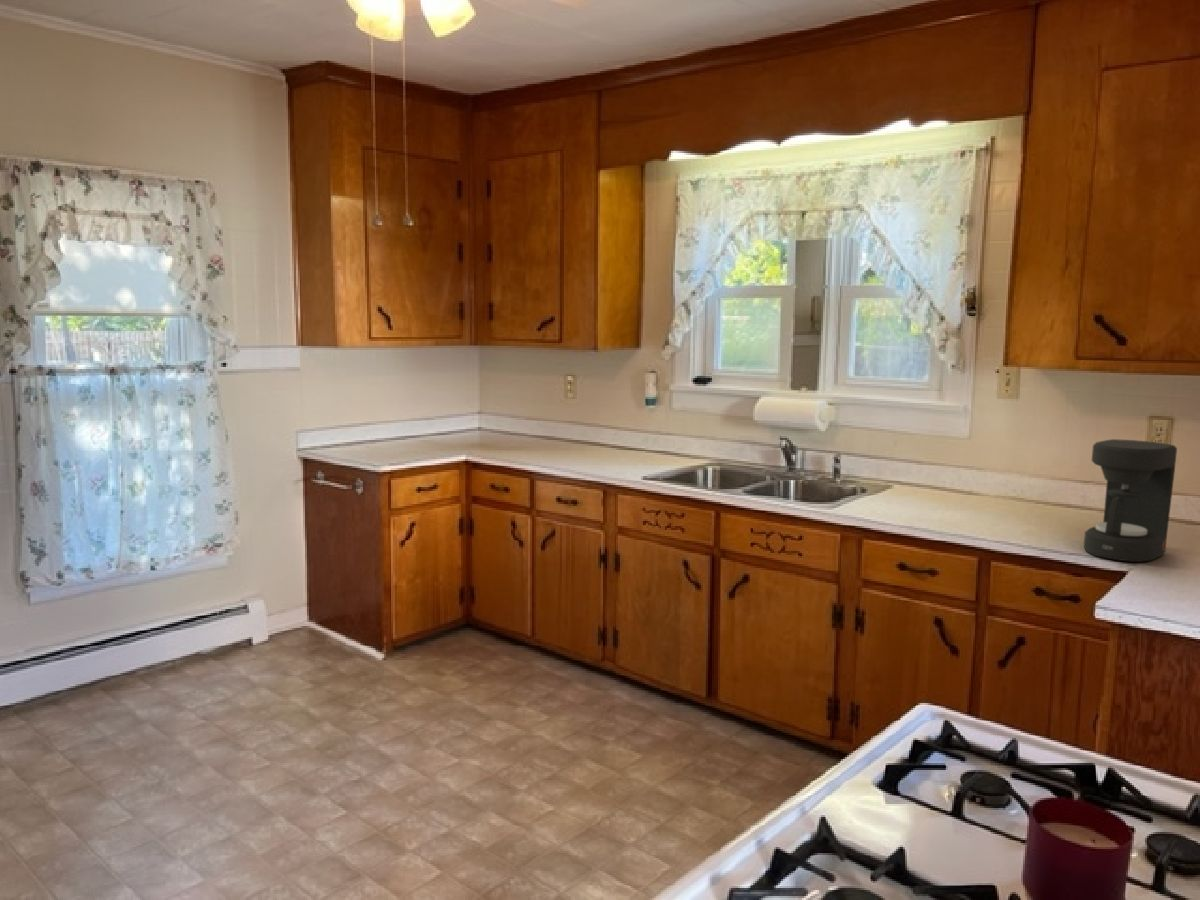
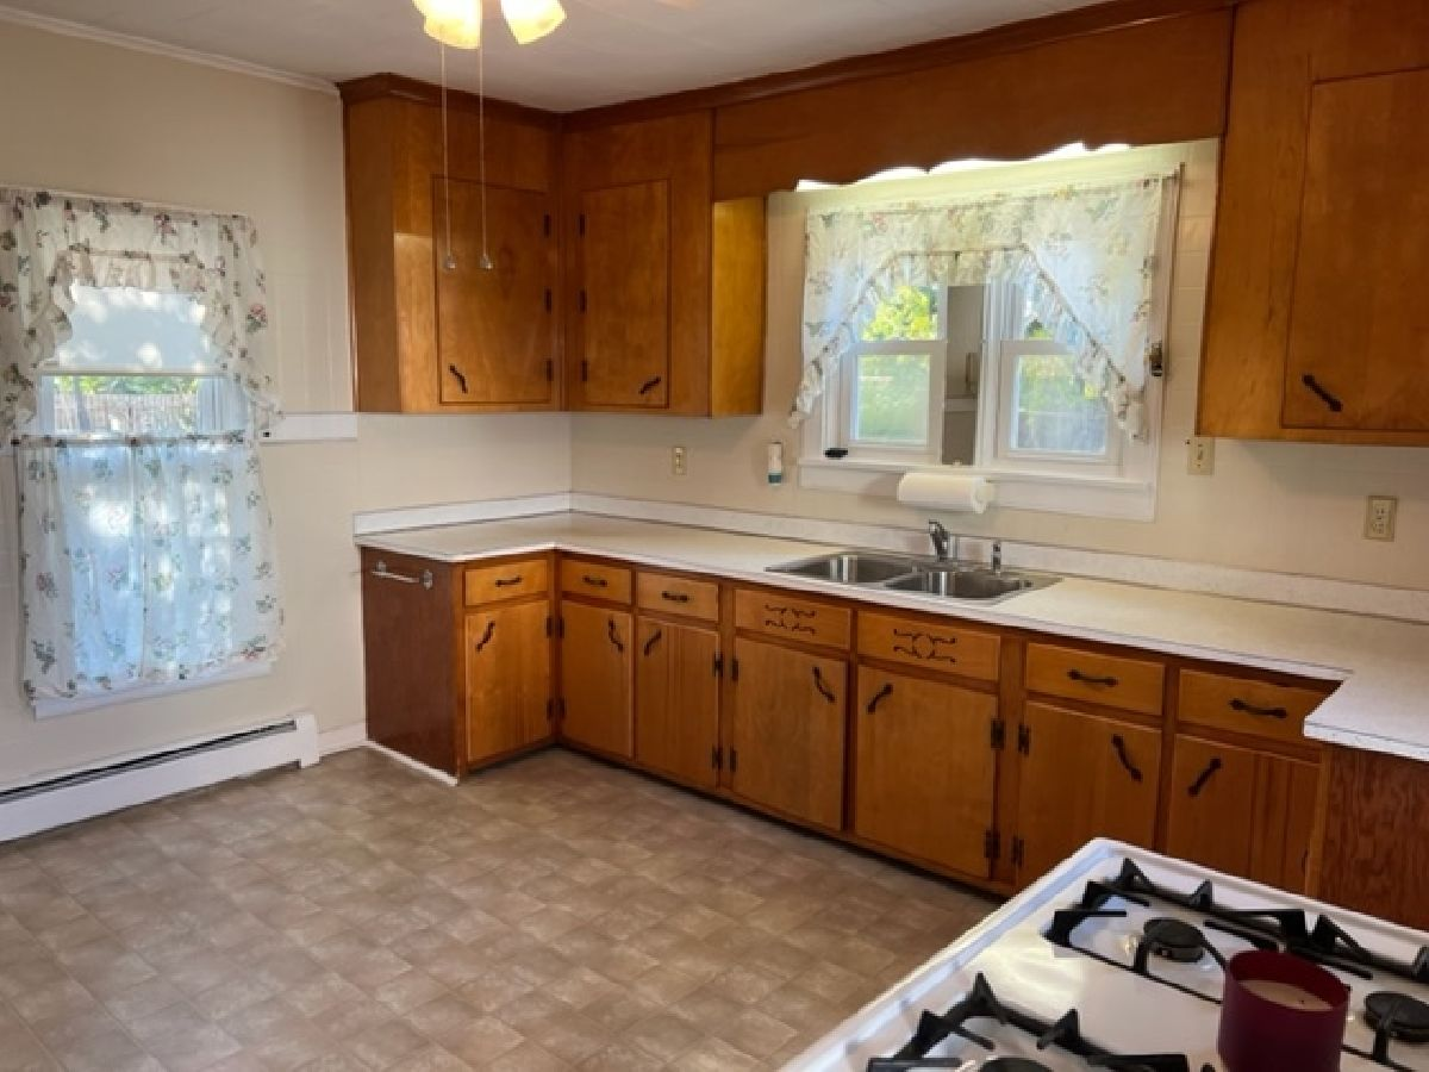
- coffee maker (1128, 498)
